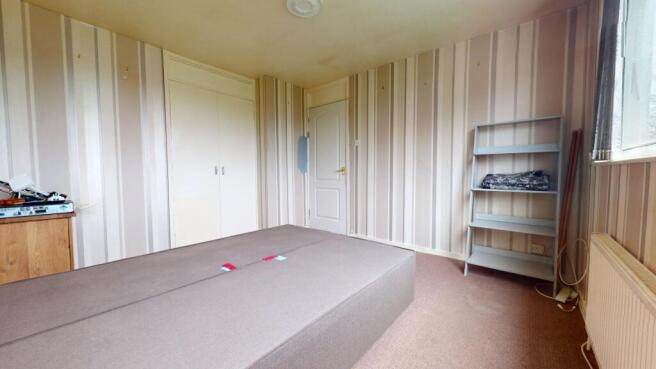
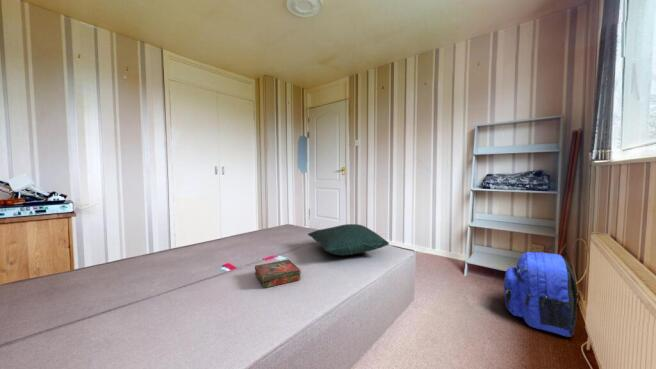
+ book (277, 272)
+ pillow (345, 239)
+ backpack (538, 286)
